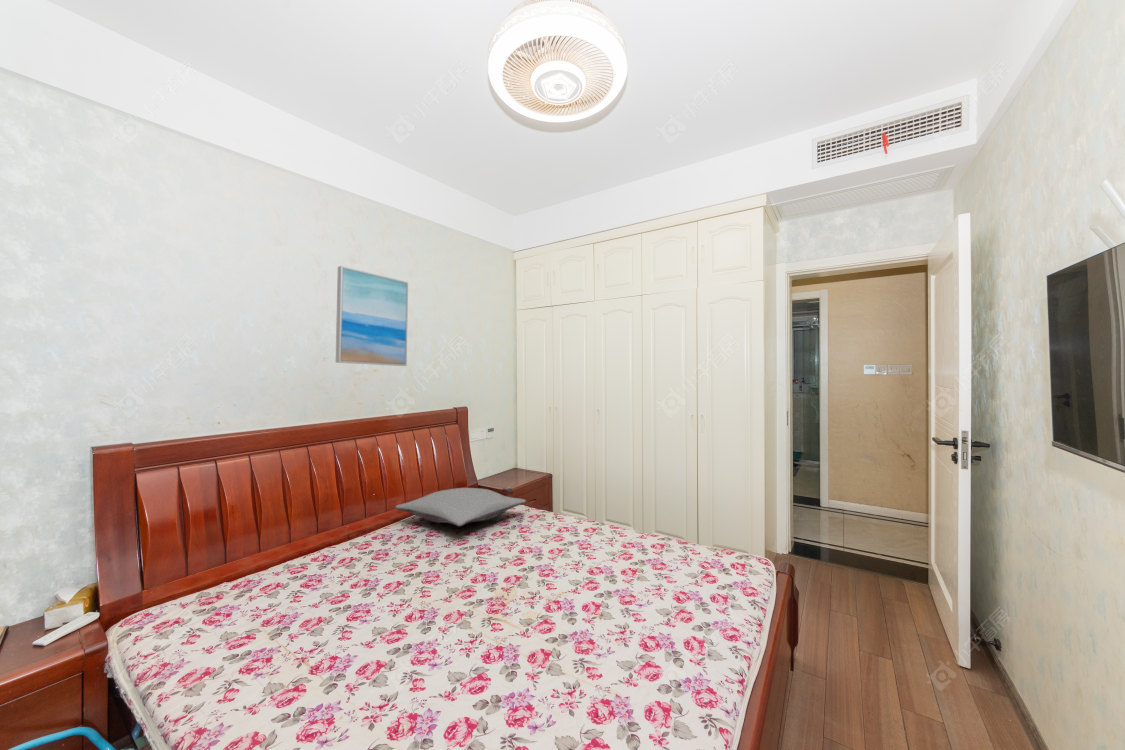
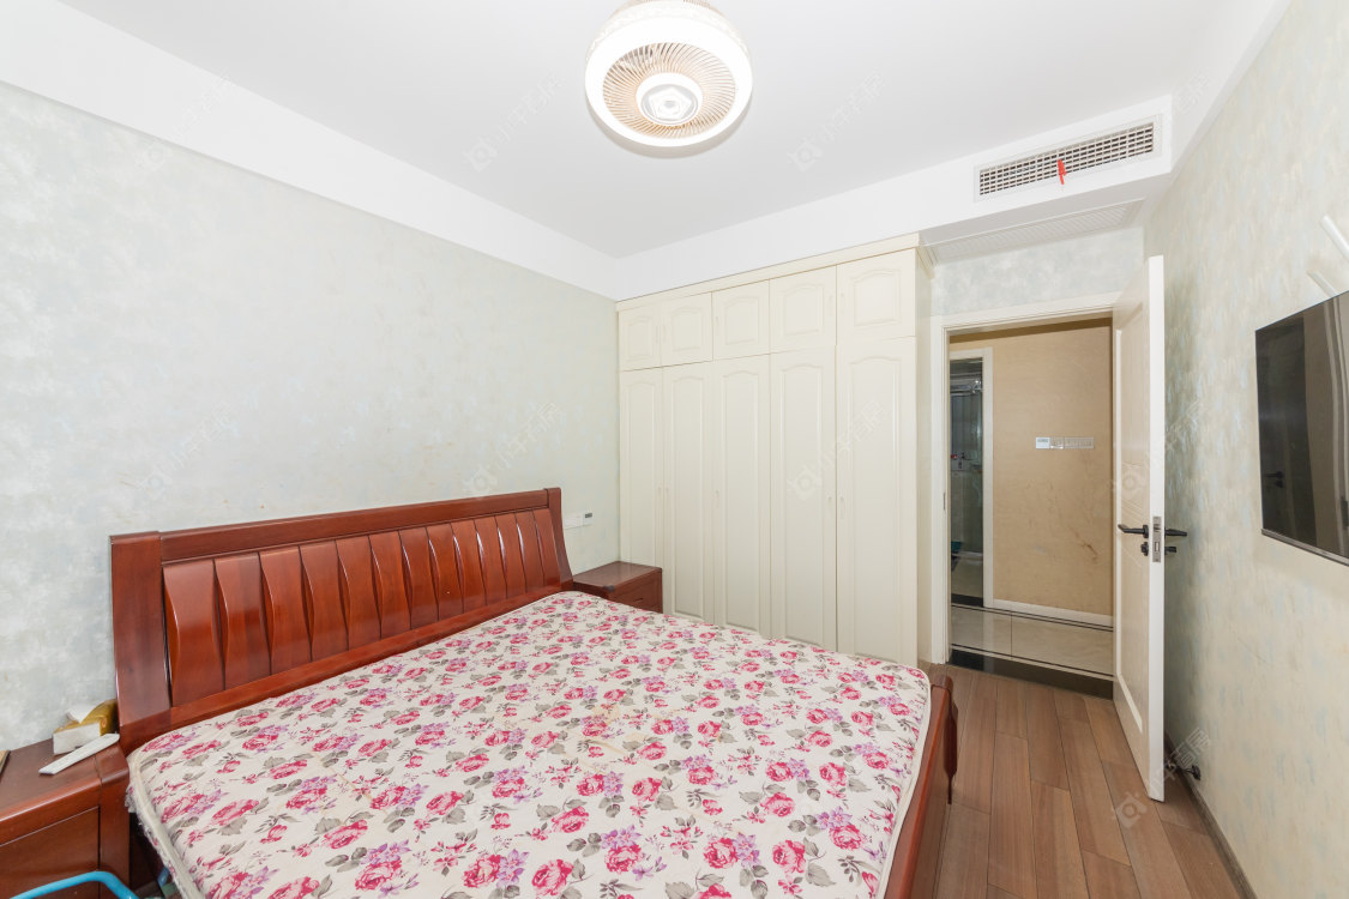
- wall art (374, 319)
- pillow (462, 504)
